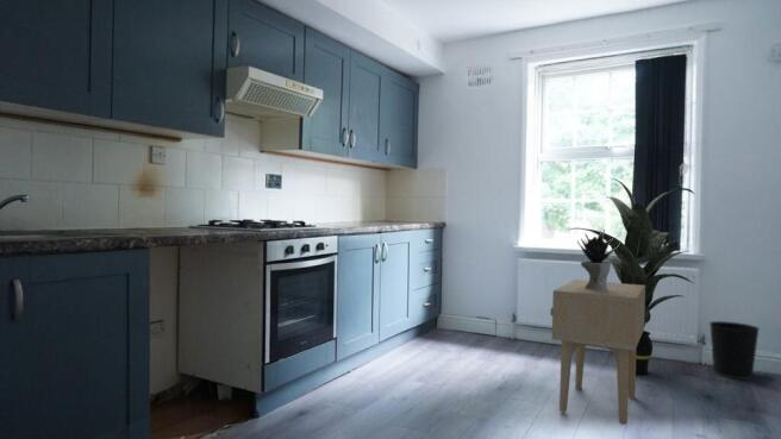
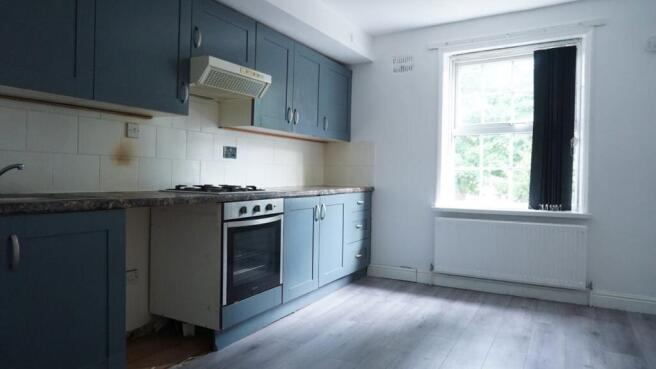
- side table (596, 345)
- potted plant (596, 258)
- indoor plant (630, 272)
- wastebasket (732, 350)
